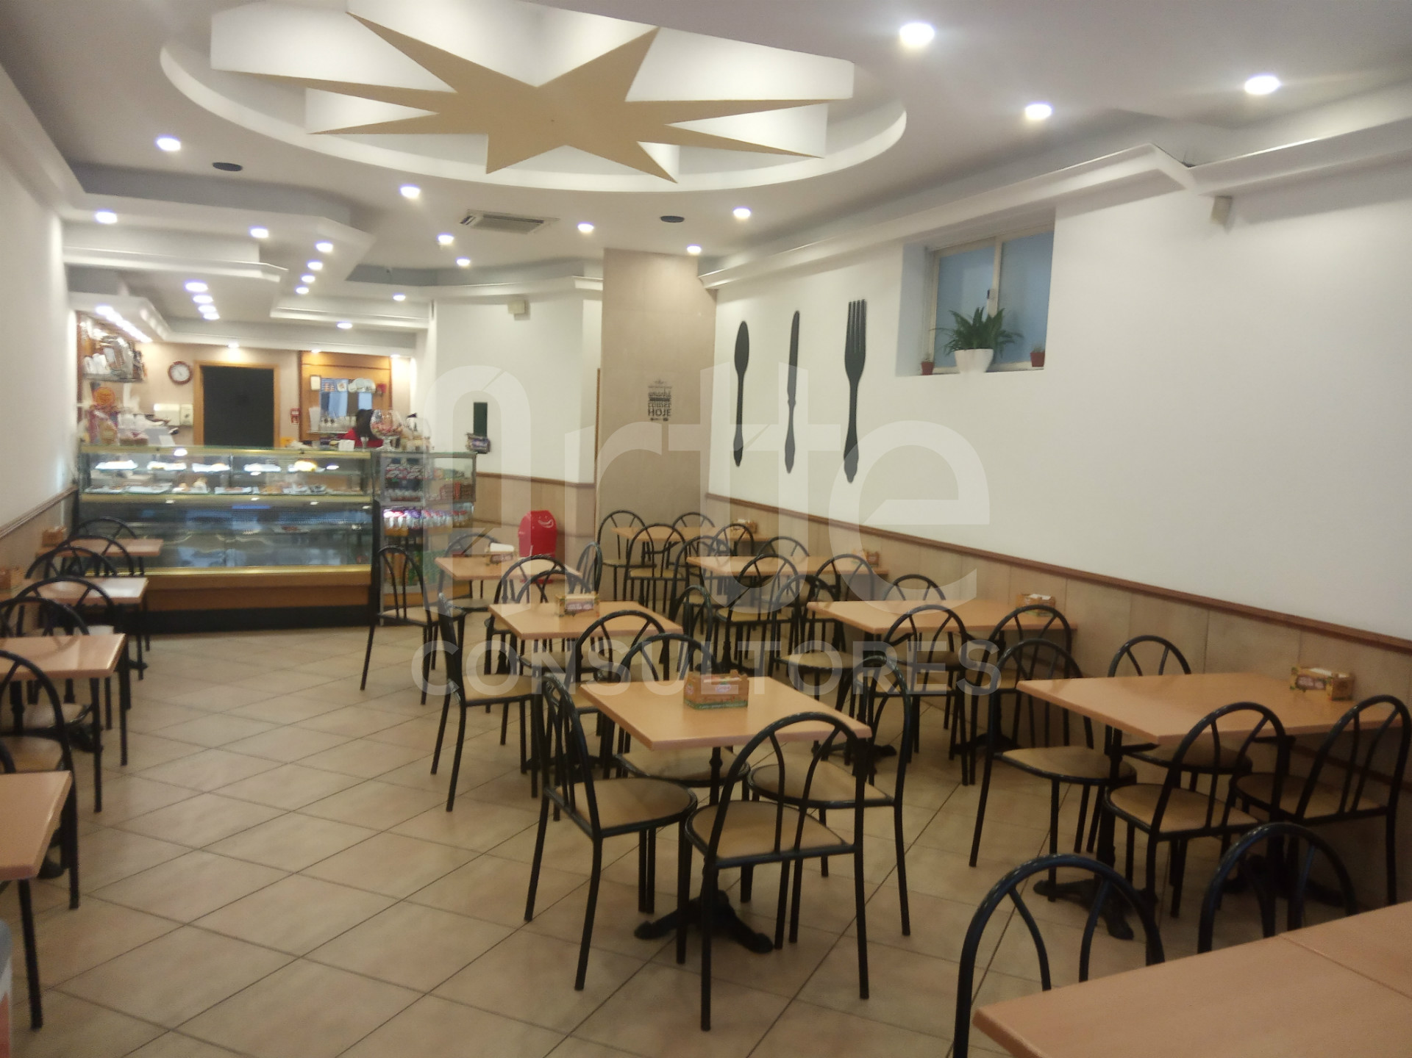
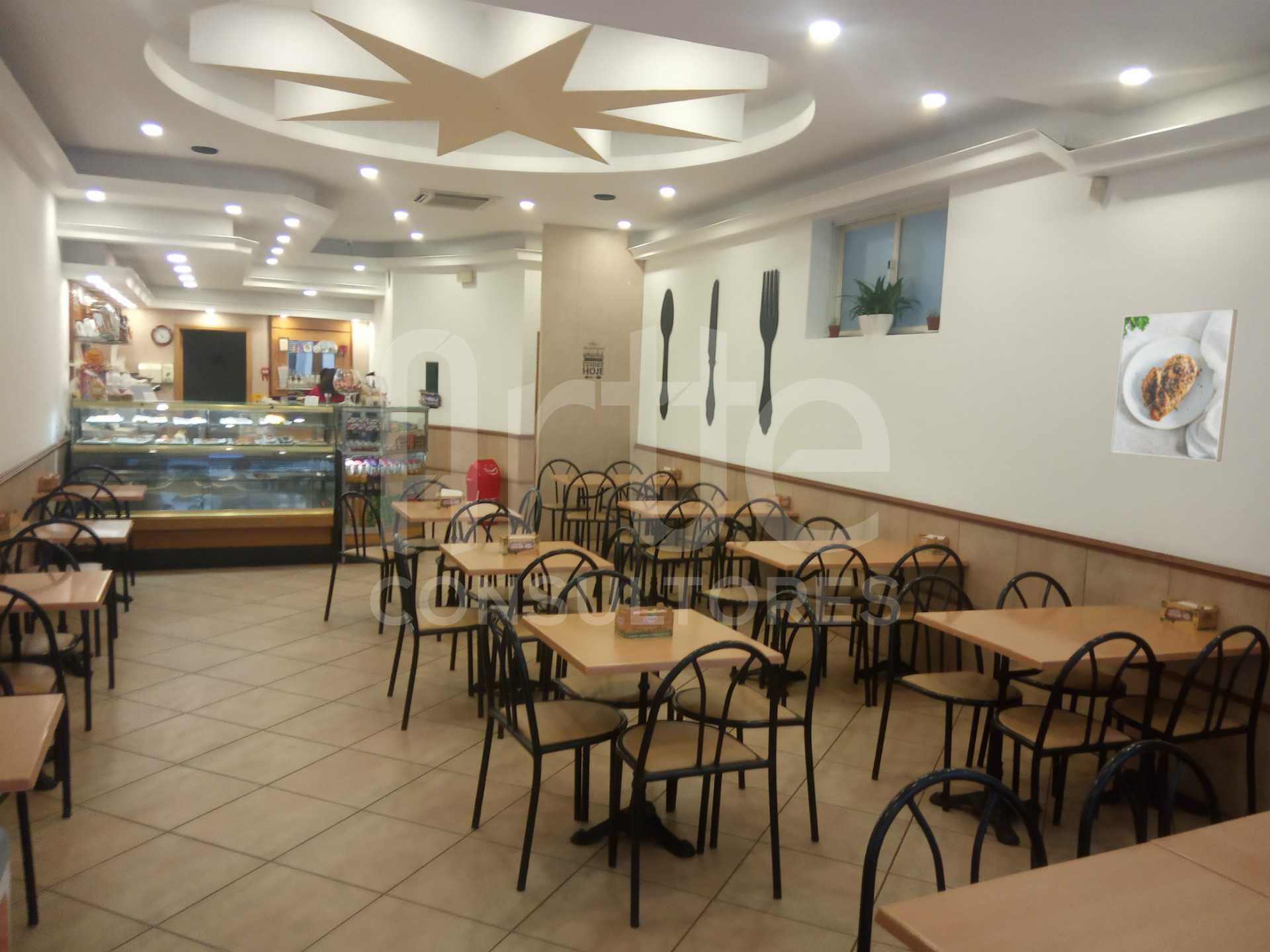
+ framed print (1170, 385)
